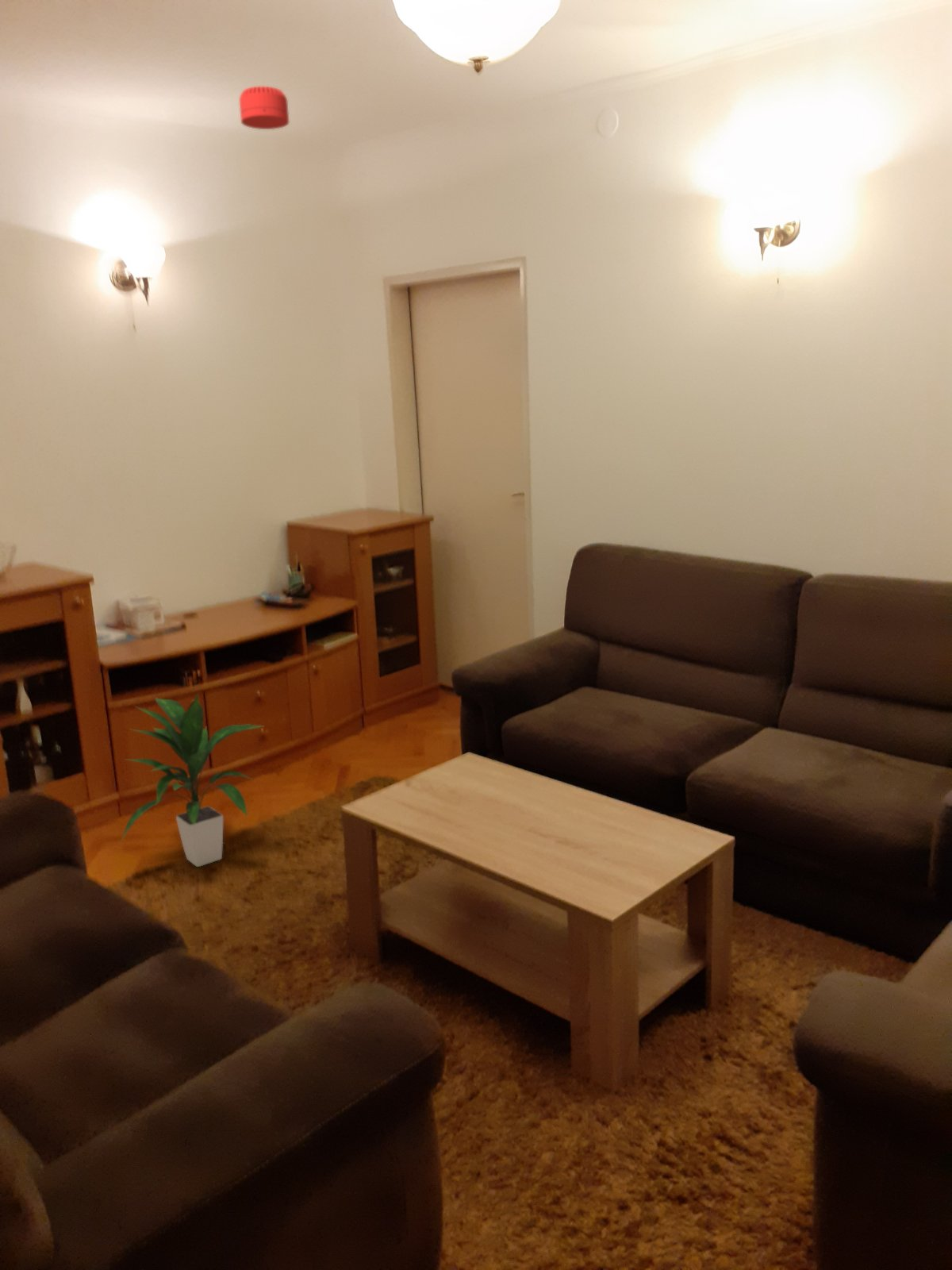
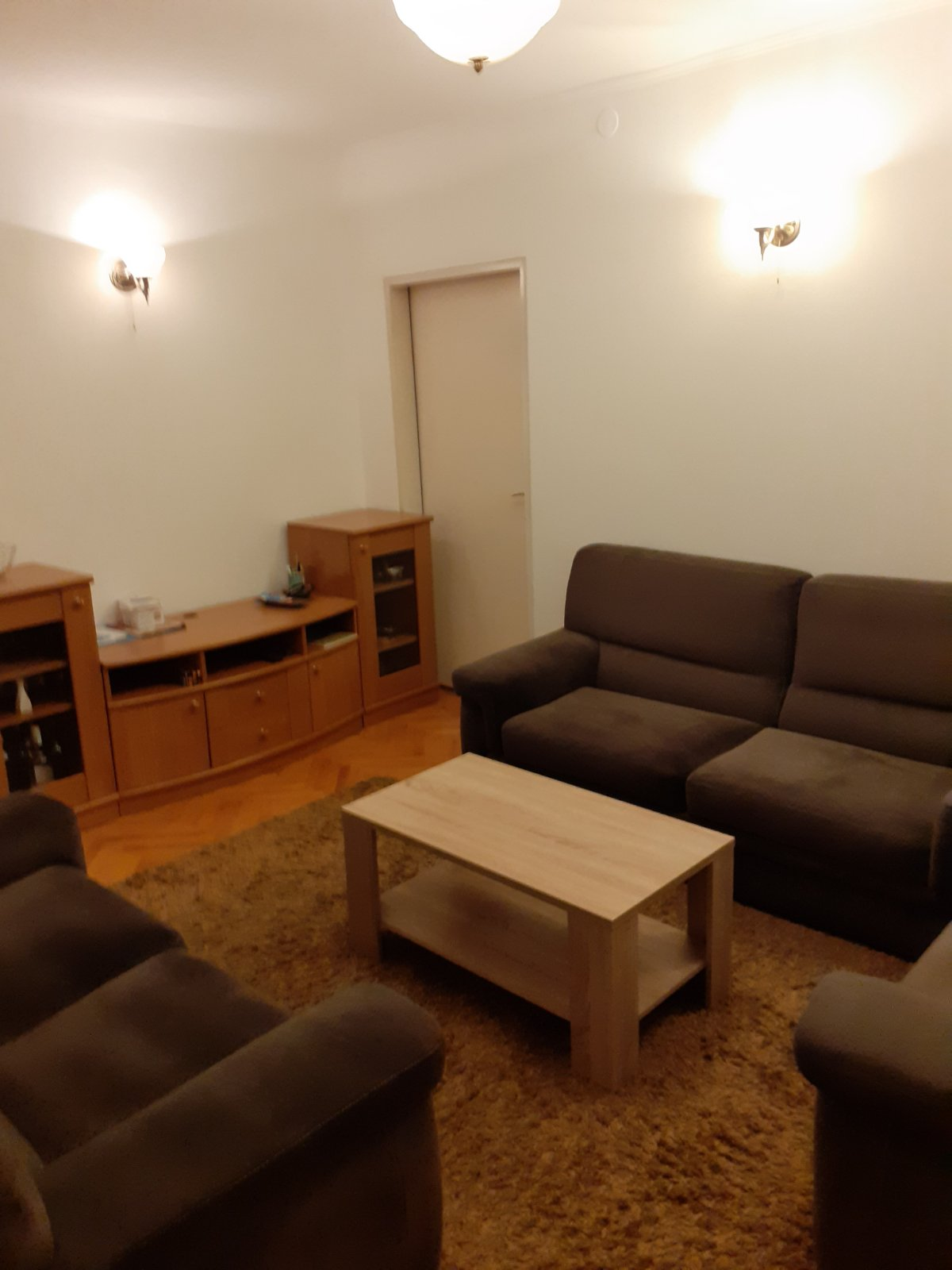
- indoor plant (187, 776)
- smoke detector (263, 107)
